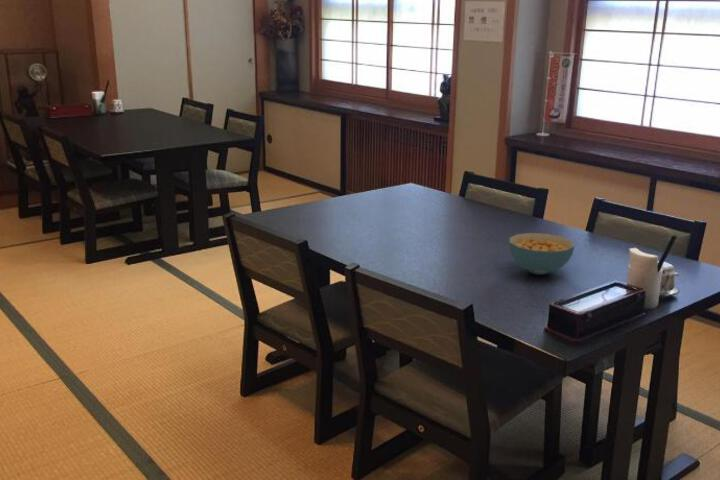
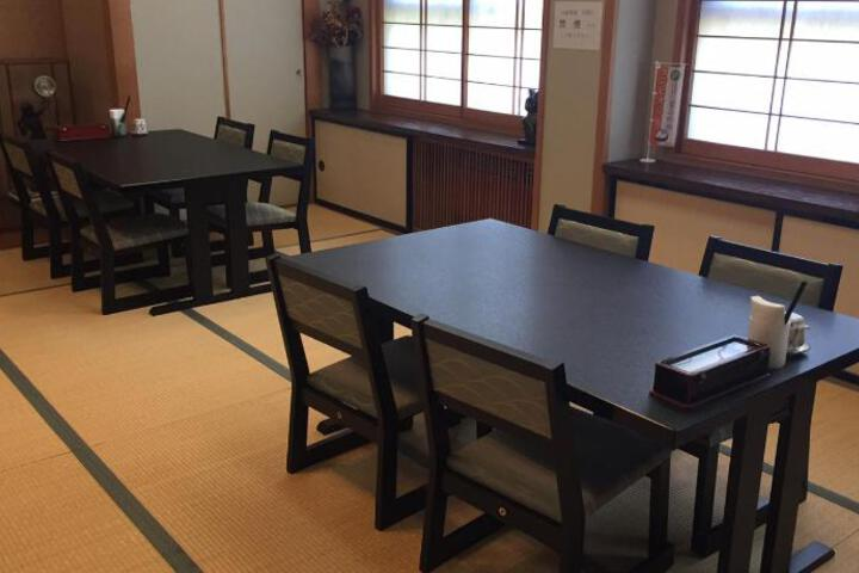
- cereal bowl (539, 256)
